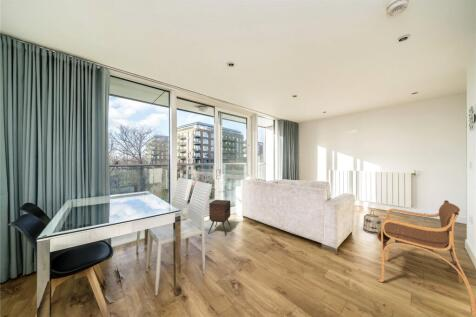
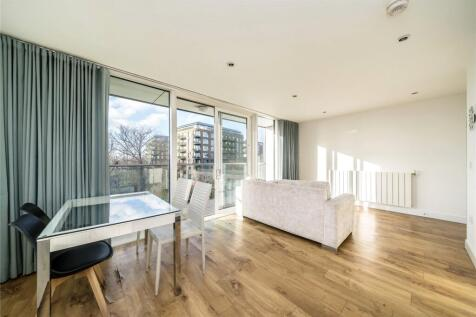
- side table (220, 216)
- basket (372, 220)
- armchair (419, 241)
